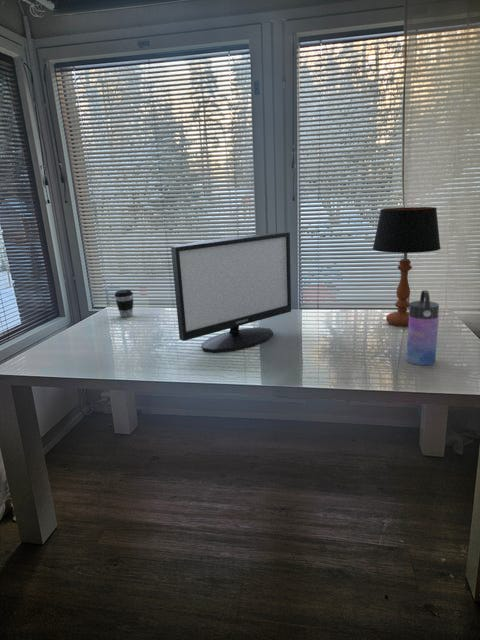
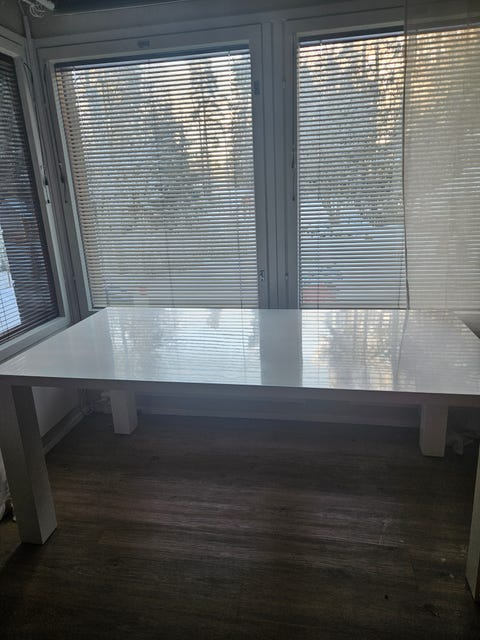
- coffee cup (124, 303)
- table lamp (404, 267)
- monitor (235, 291)
- water bottle (422, 326)
